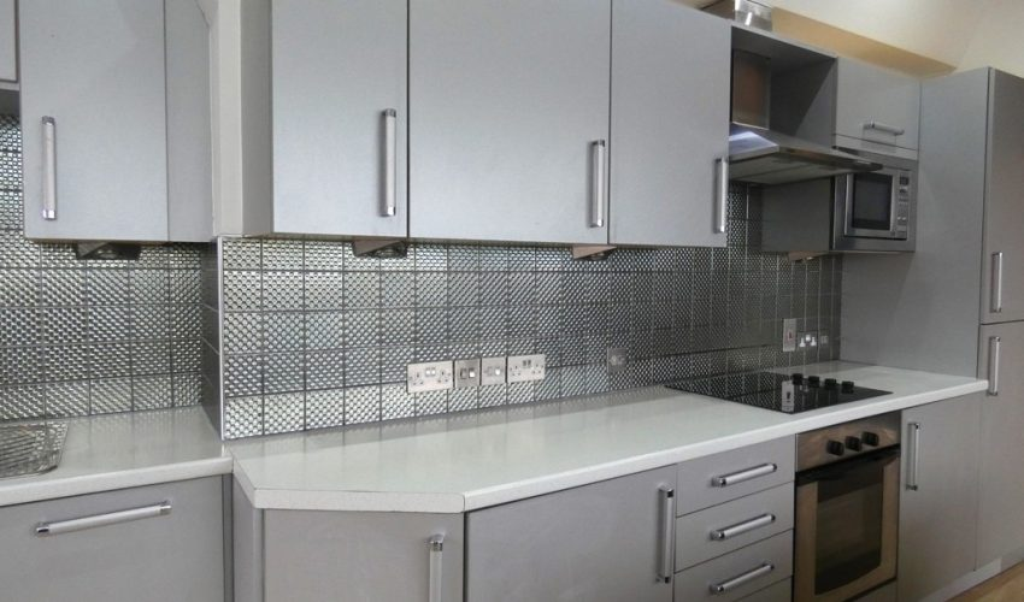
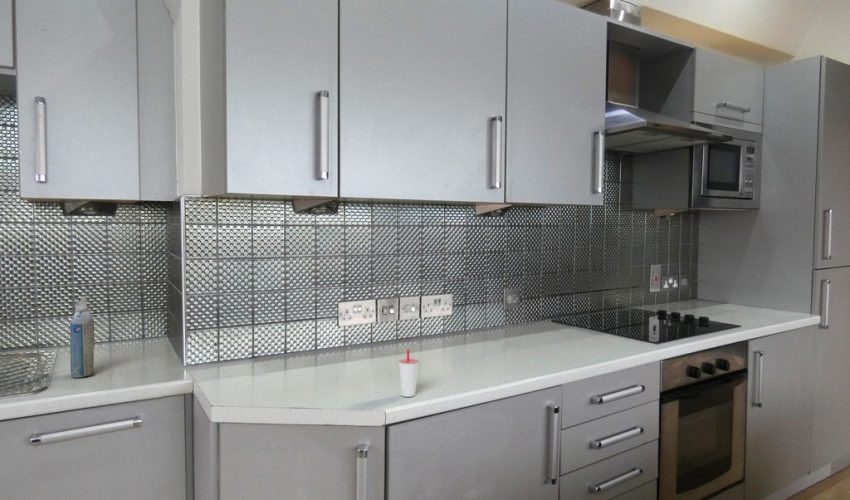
+ cup (408, 372)
+ aerosol can (82, 335)
